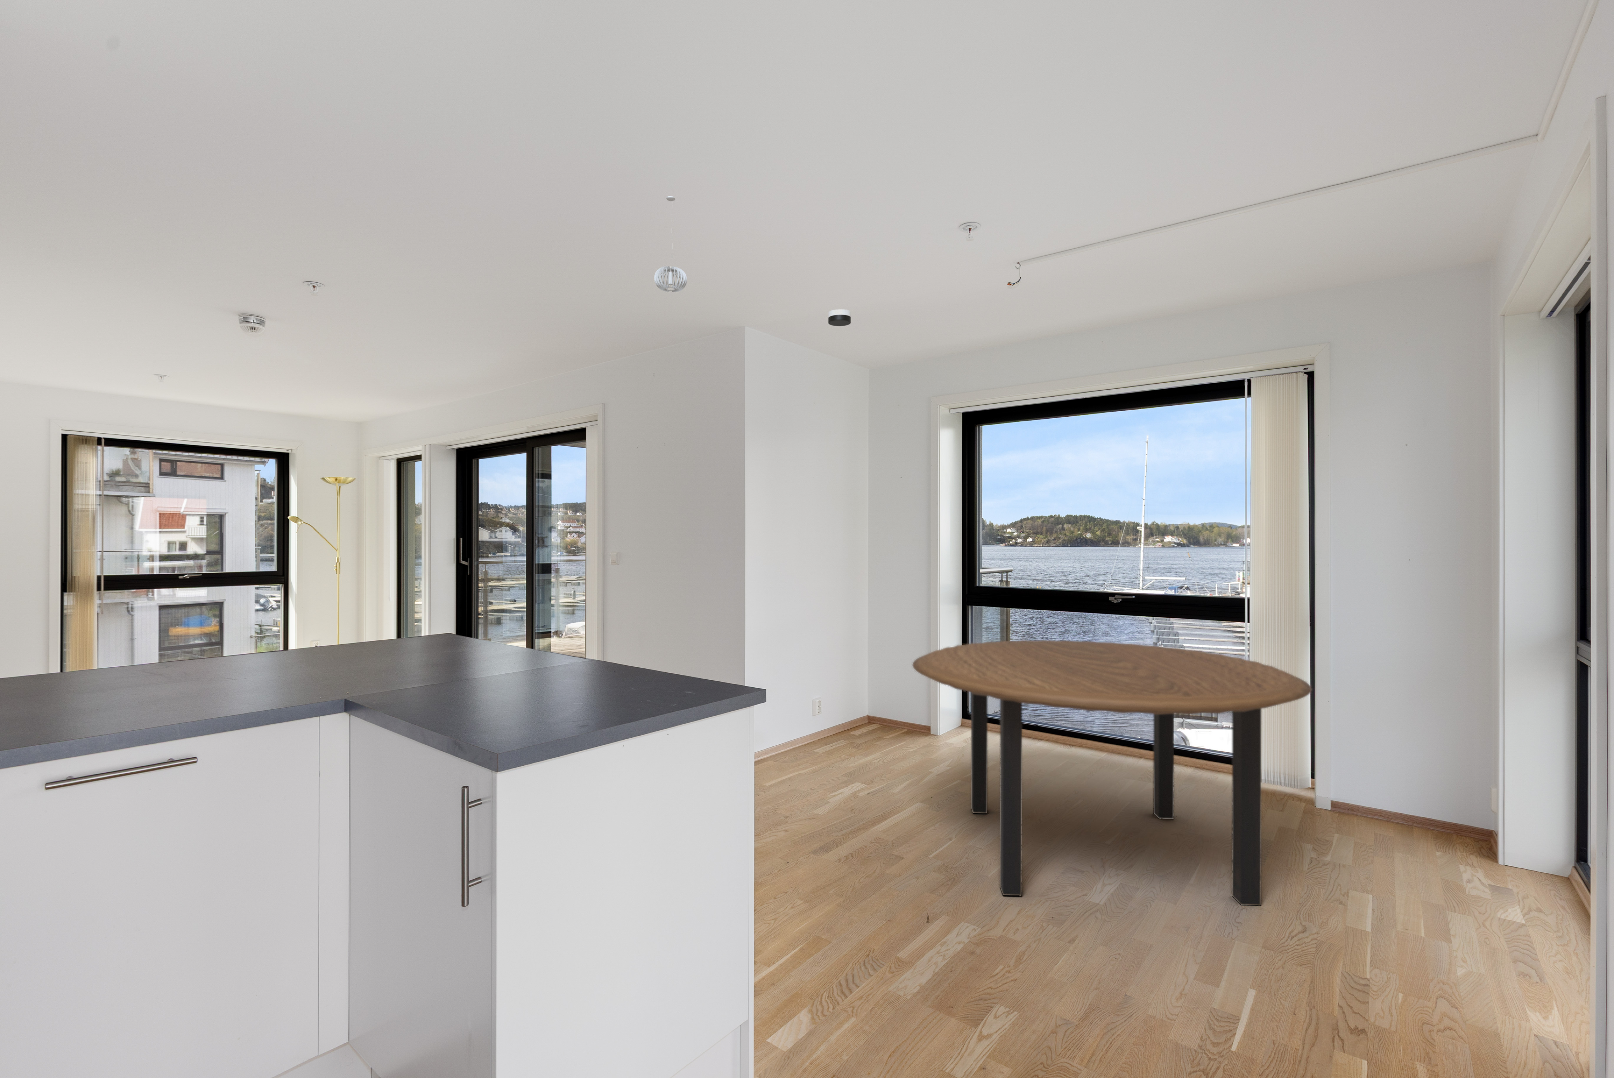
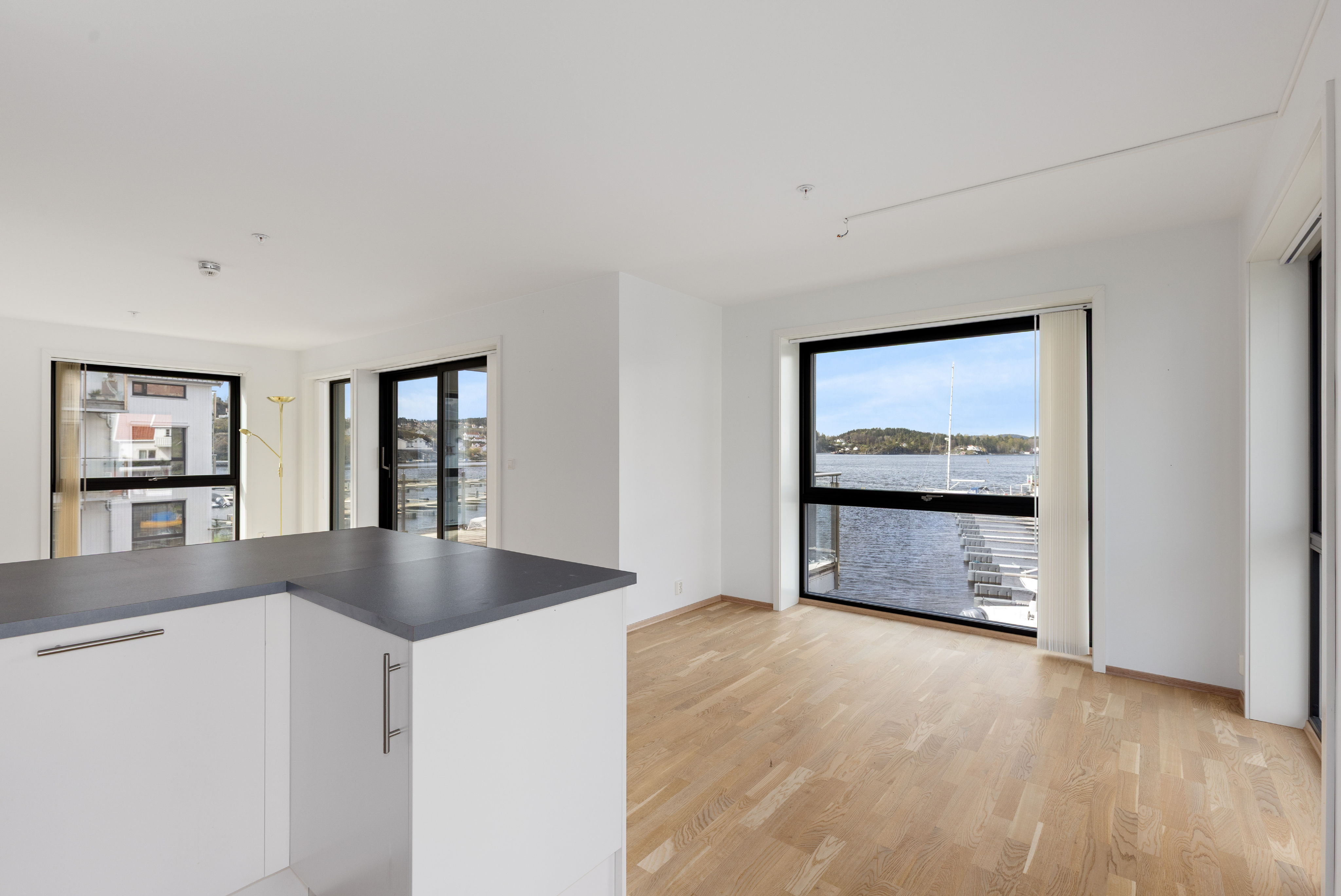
- pendant light (673, 243)
- smoke detector (839, 318)
- dining table (1094, 711)
